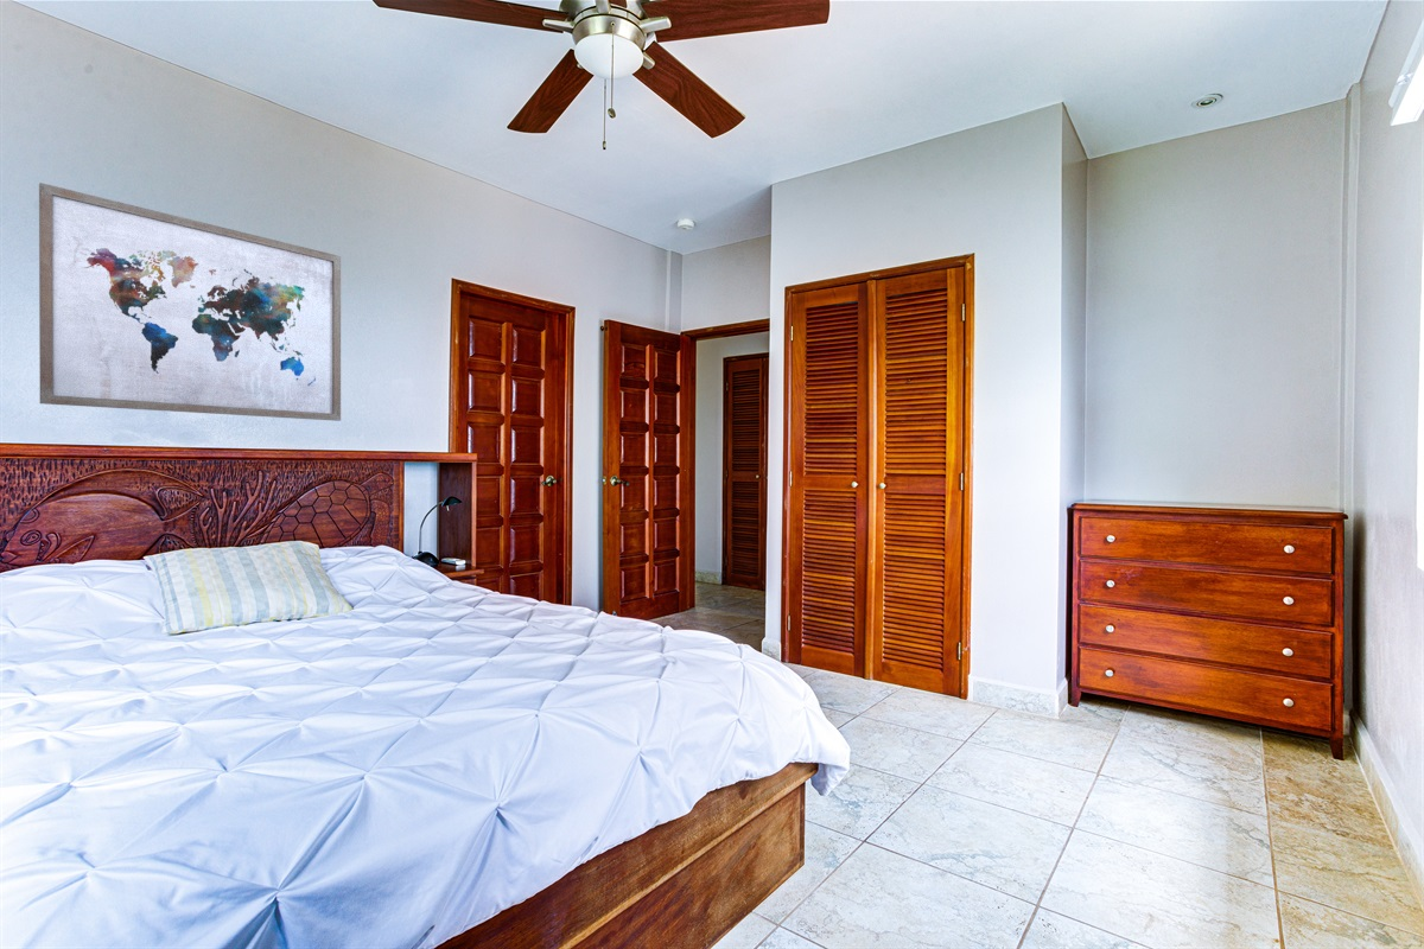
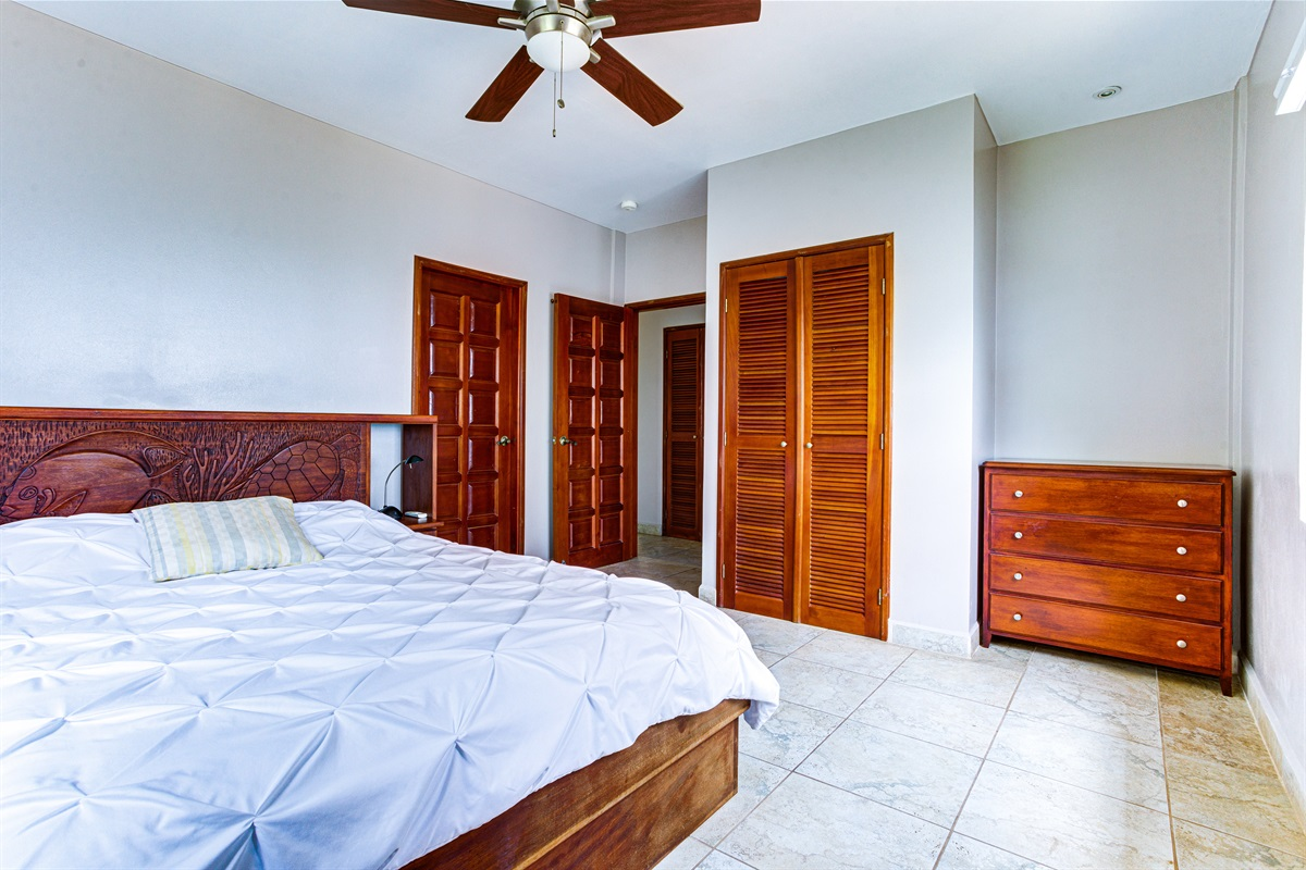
- wall art (211, 319)
